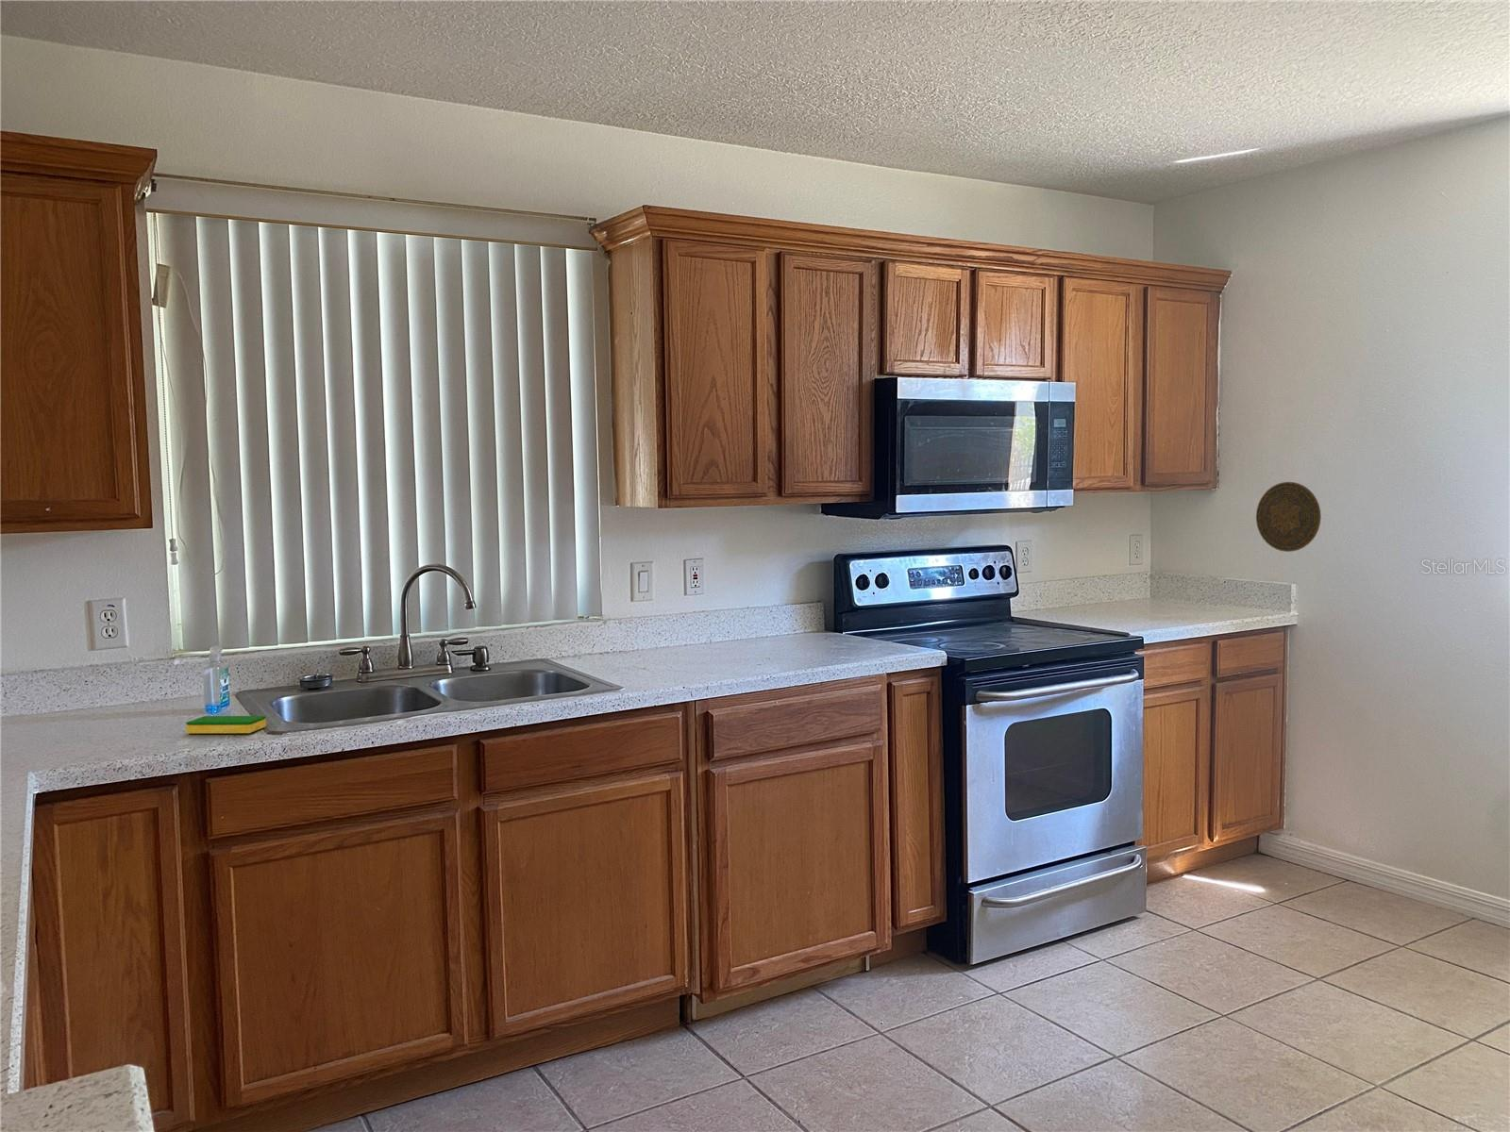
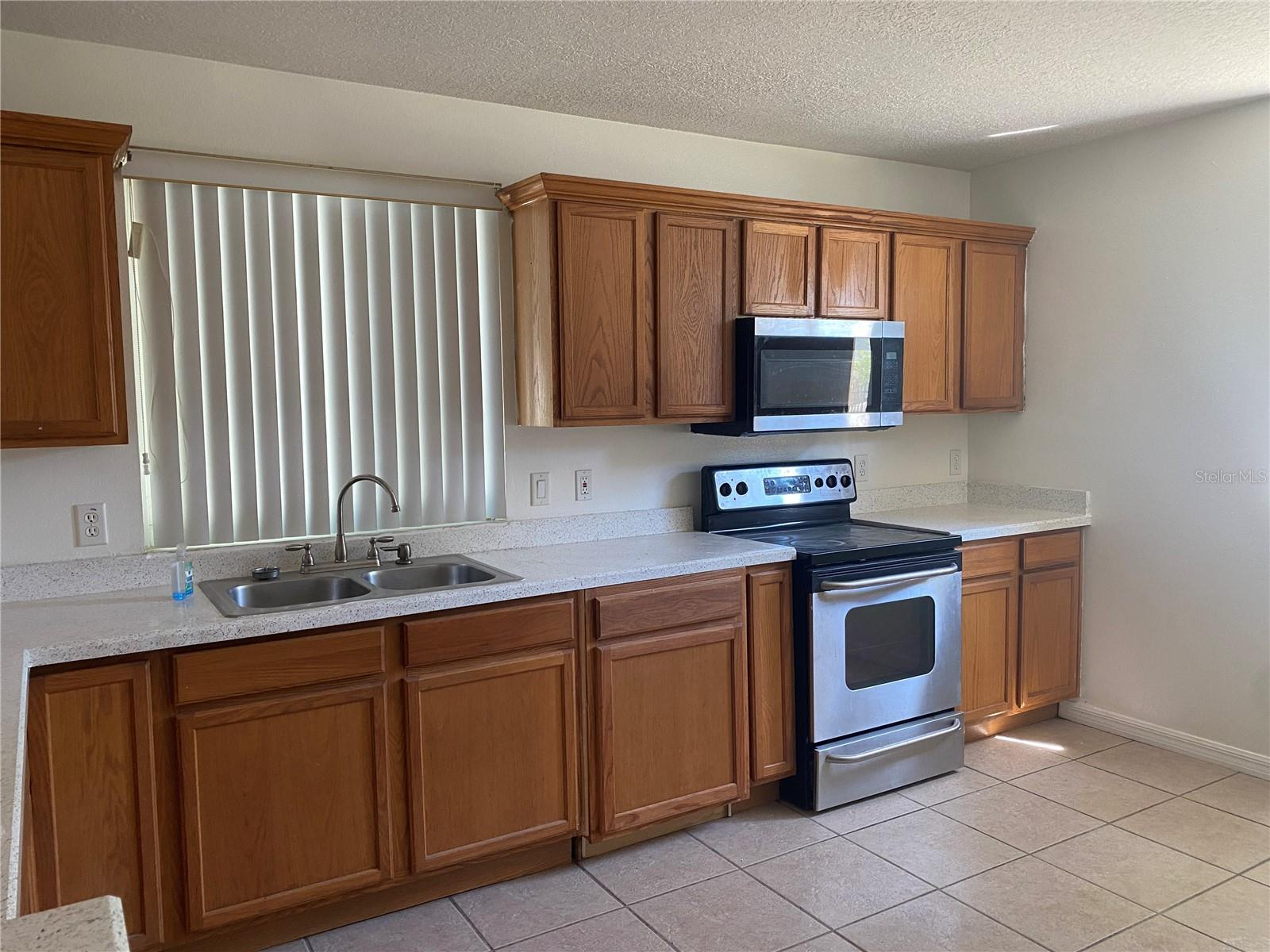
- decorative plate (1285, 516)
- dish sponge (226, 724)
